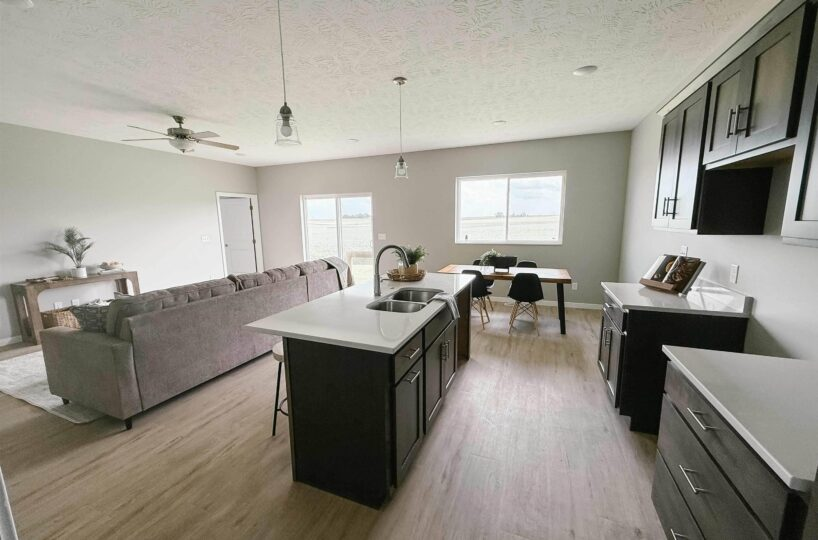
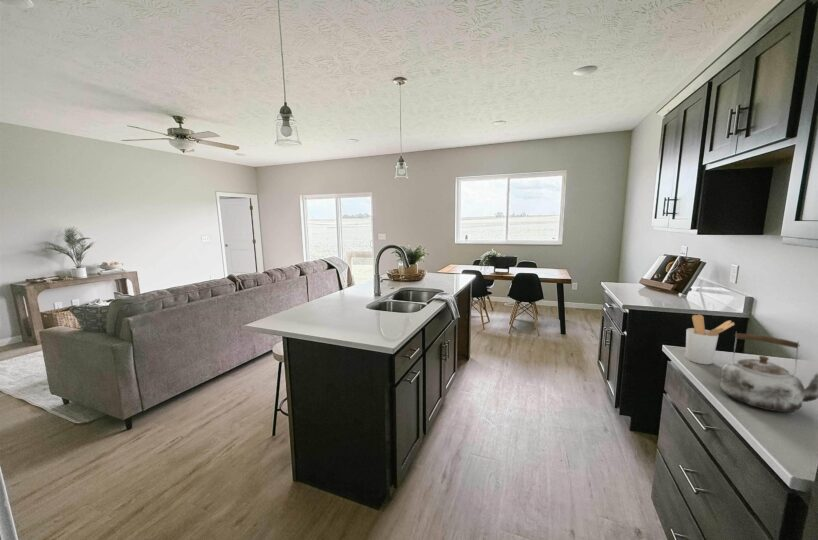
+ kettle (772, 370)
+ utensil holder (709, 339)
